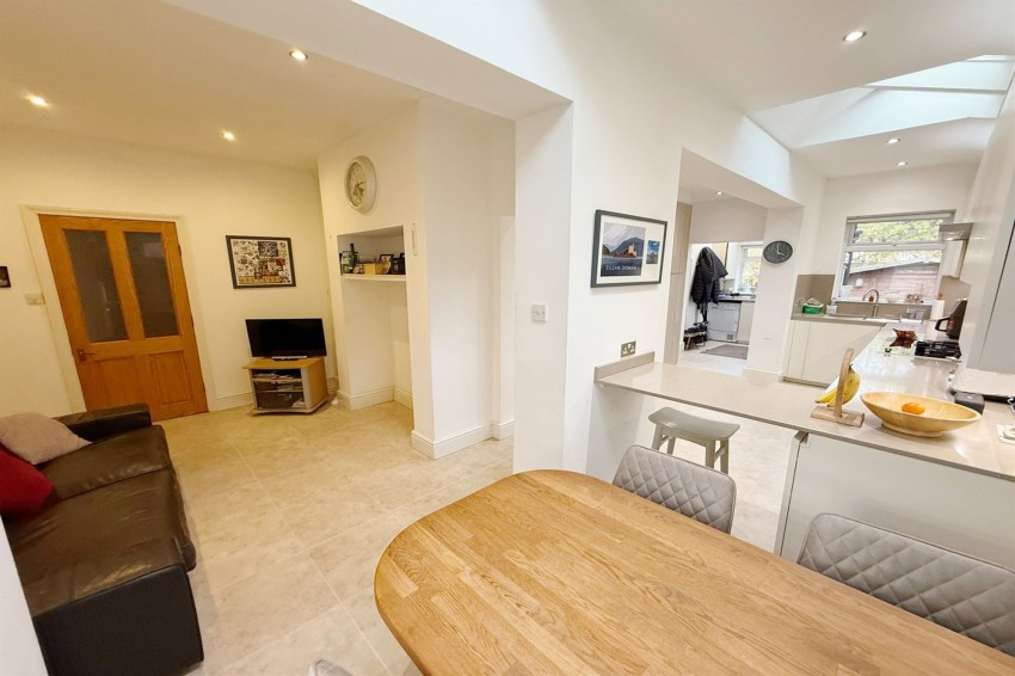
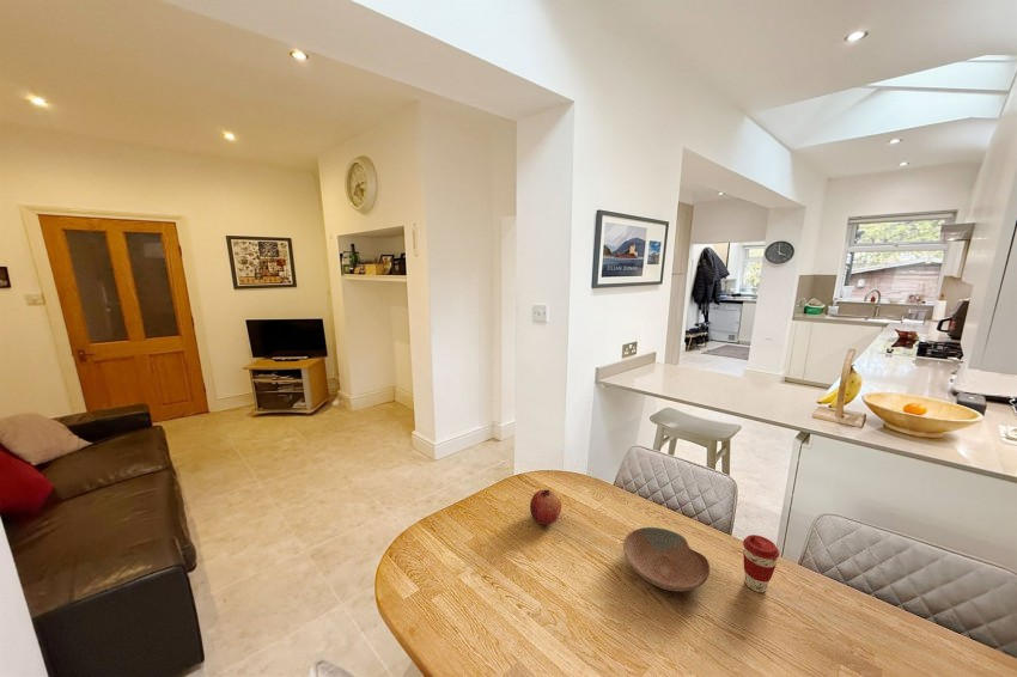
+ bowl (664, 561)
+ coffee cup (757, 563)
+ fruit (544, 505)
